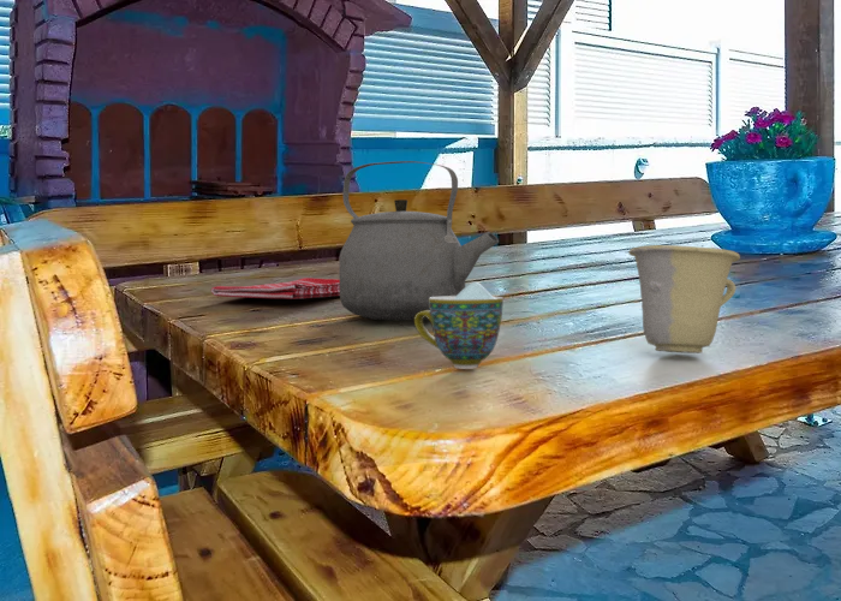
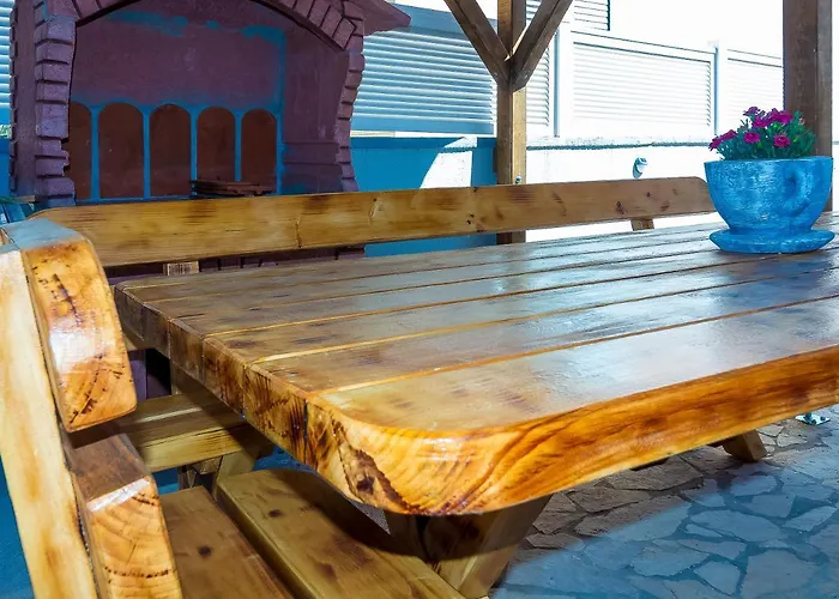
- teacup (457, 323)
- tea kettle (417, 239)
- dish towel (296, 287)
- cup (682, 299)
